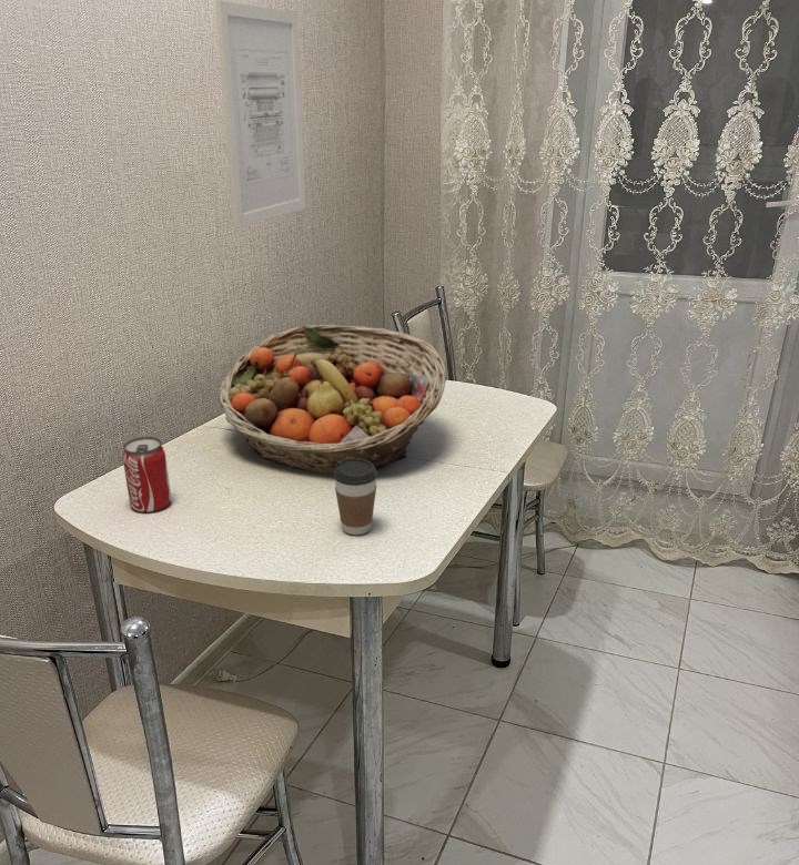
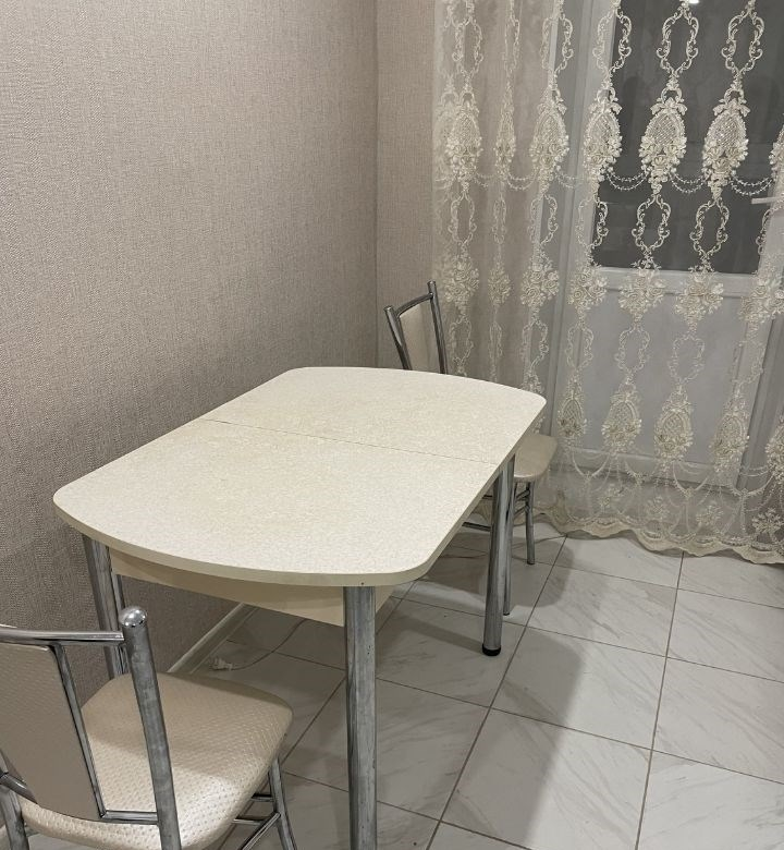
- beverage can (146, 474)
- fruit basket (332, 397)
- wall art (265, 116)
- coffee cup (355, 497)
